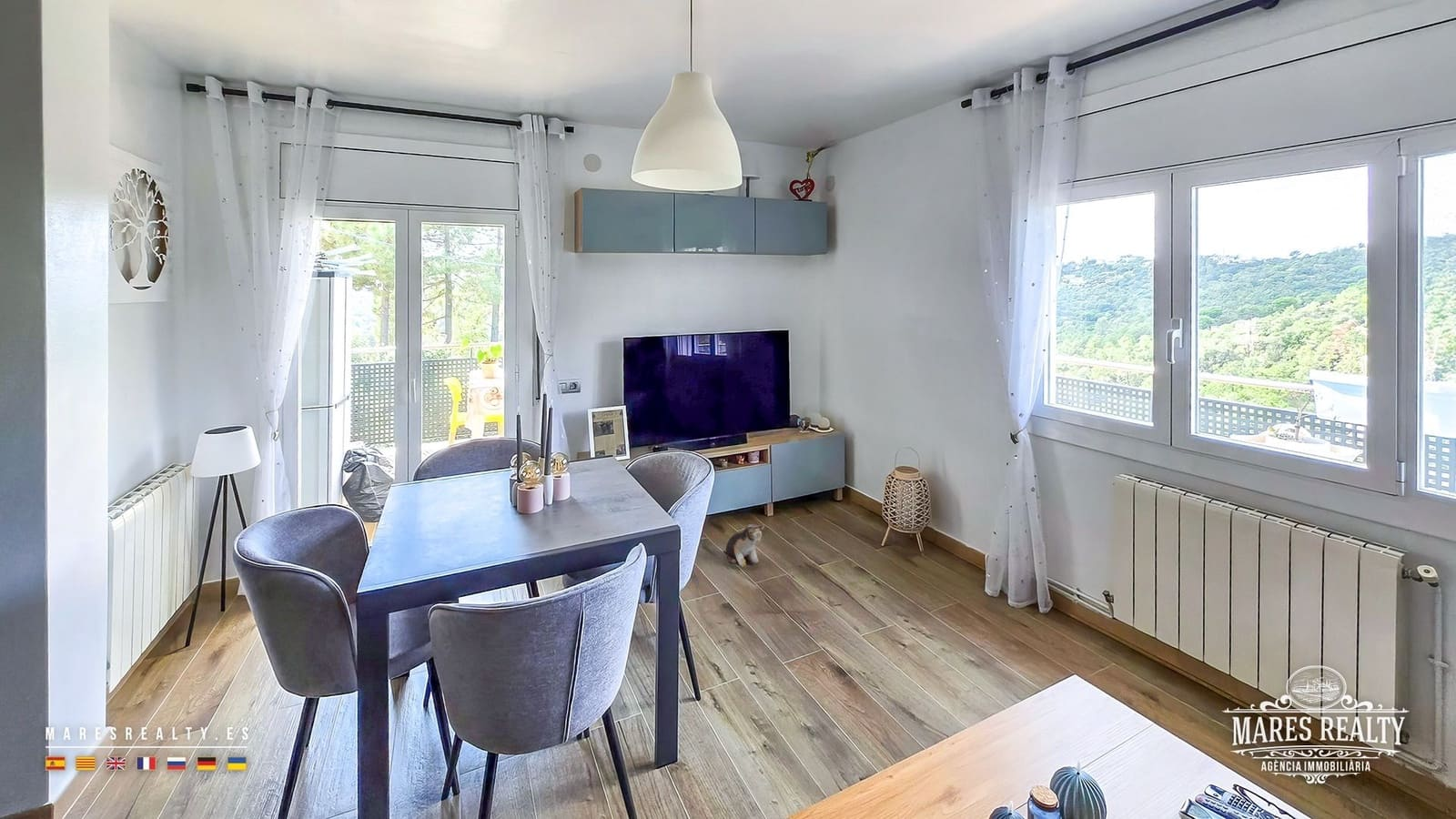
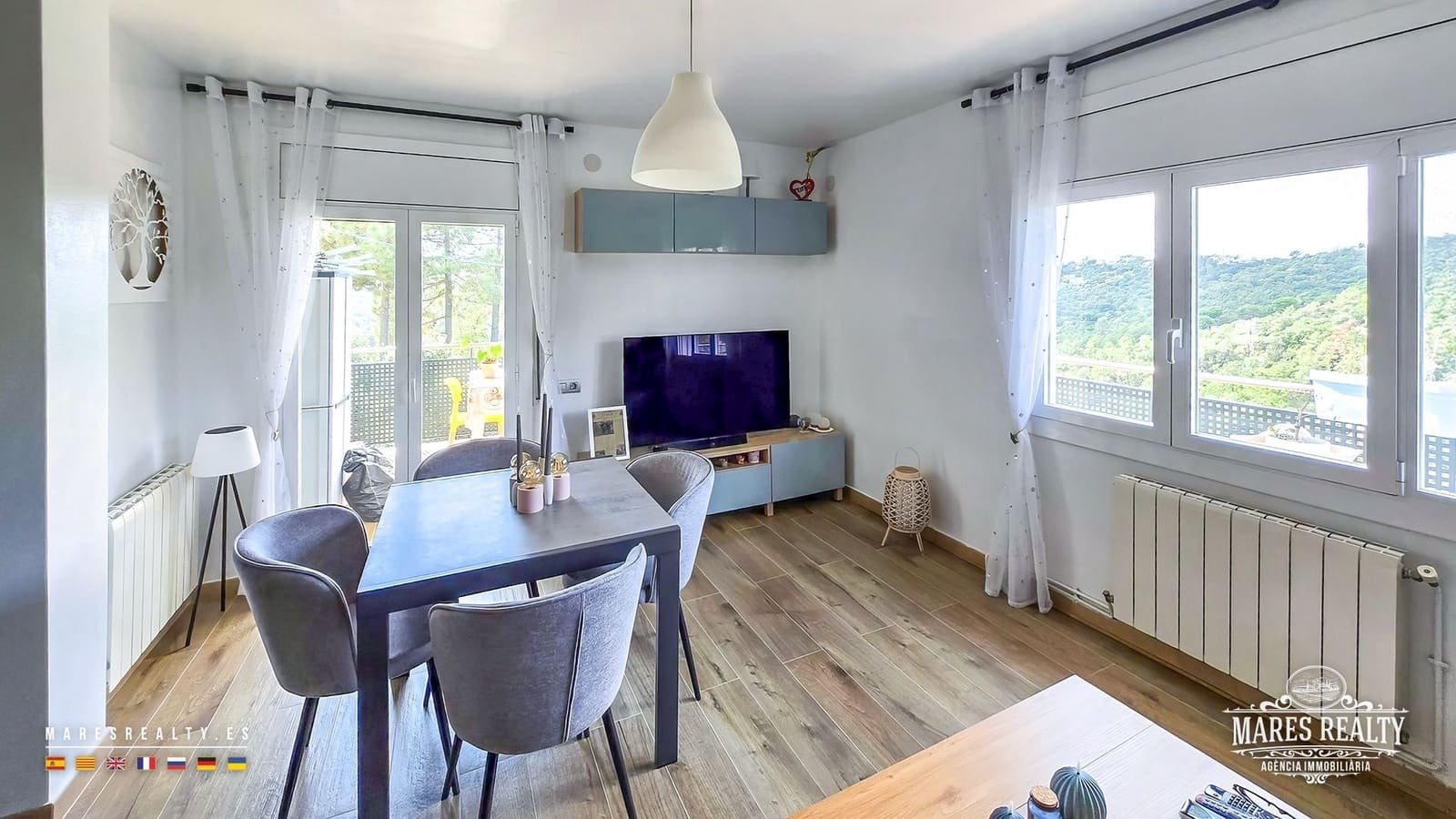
- plush toy (741, 541)
